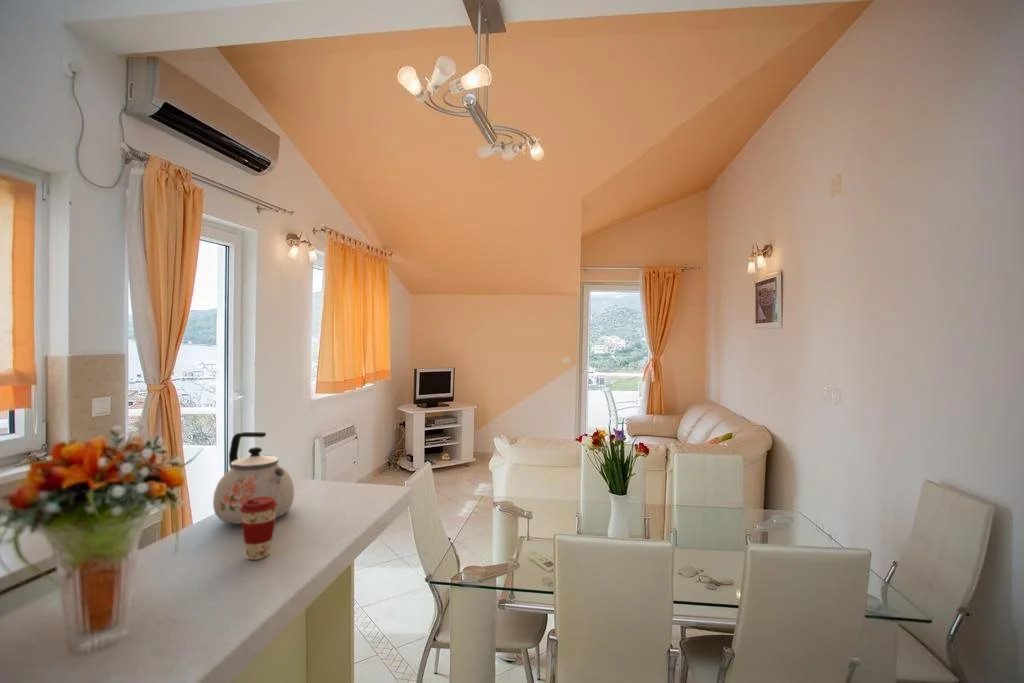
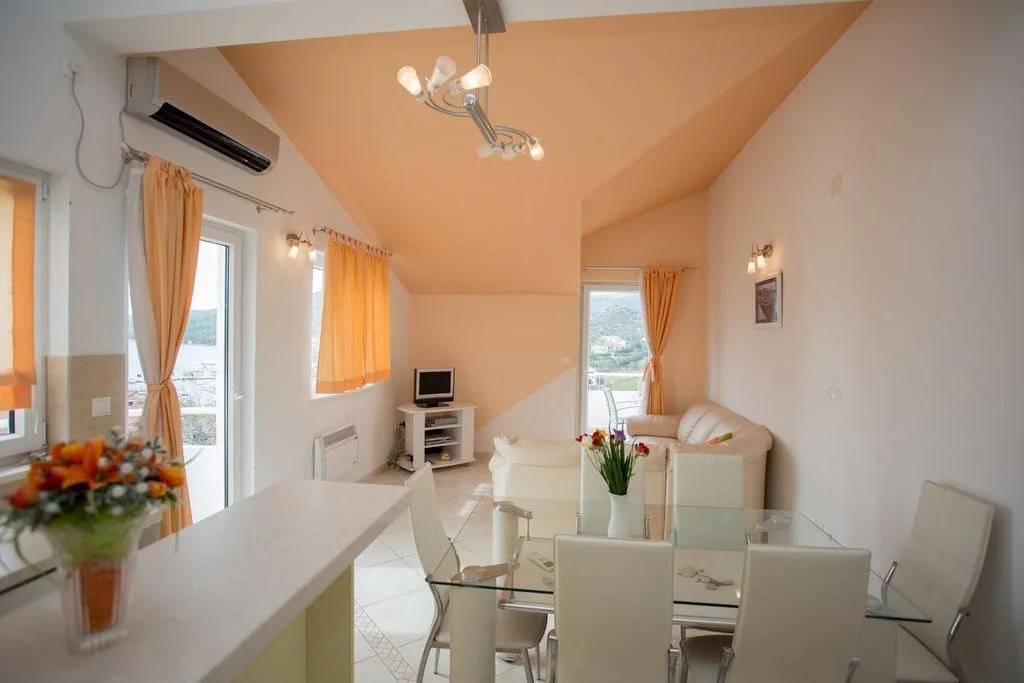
- kettle (255, 474)
- coffee cup (258, 527)
